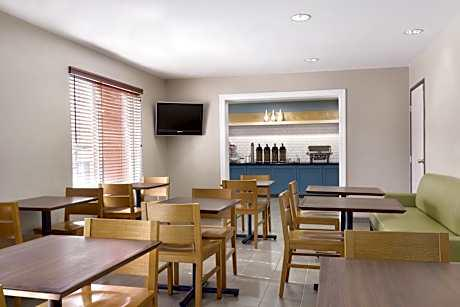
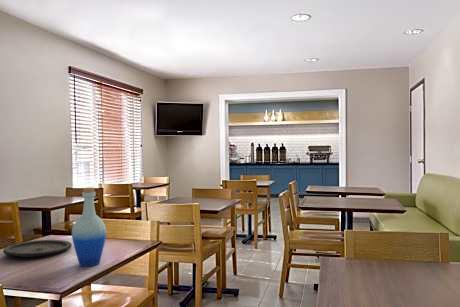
+ plate (38, 248)
+ bottle (89, 225)
